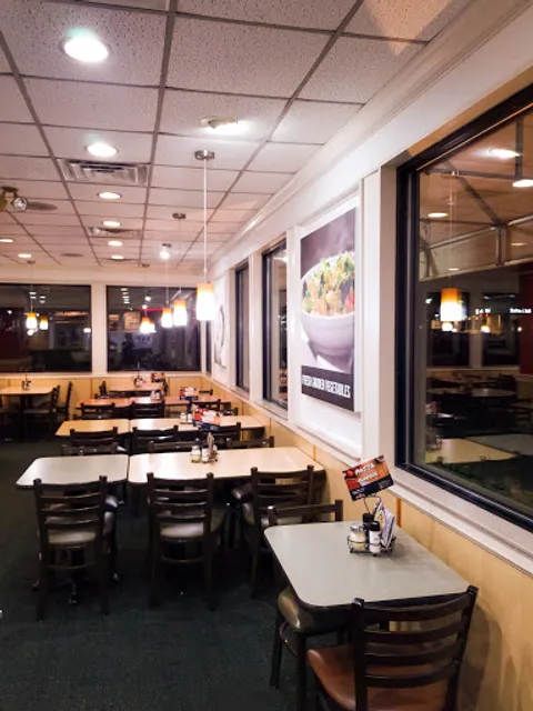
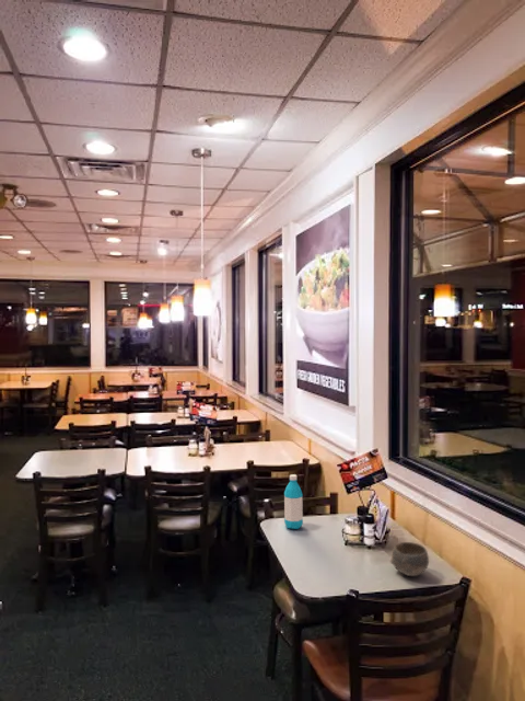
+ water bottle (293, 501)
+ bowl (410, 560)
